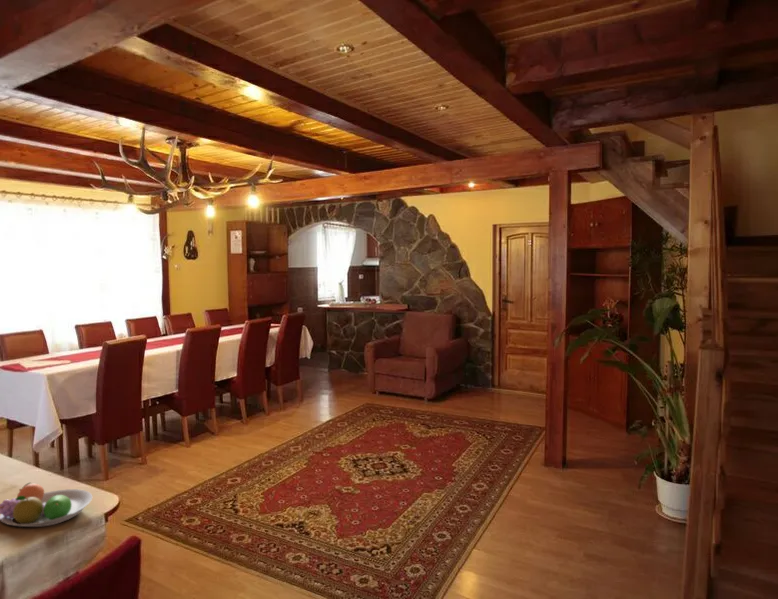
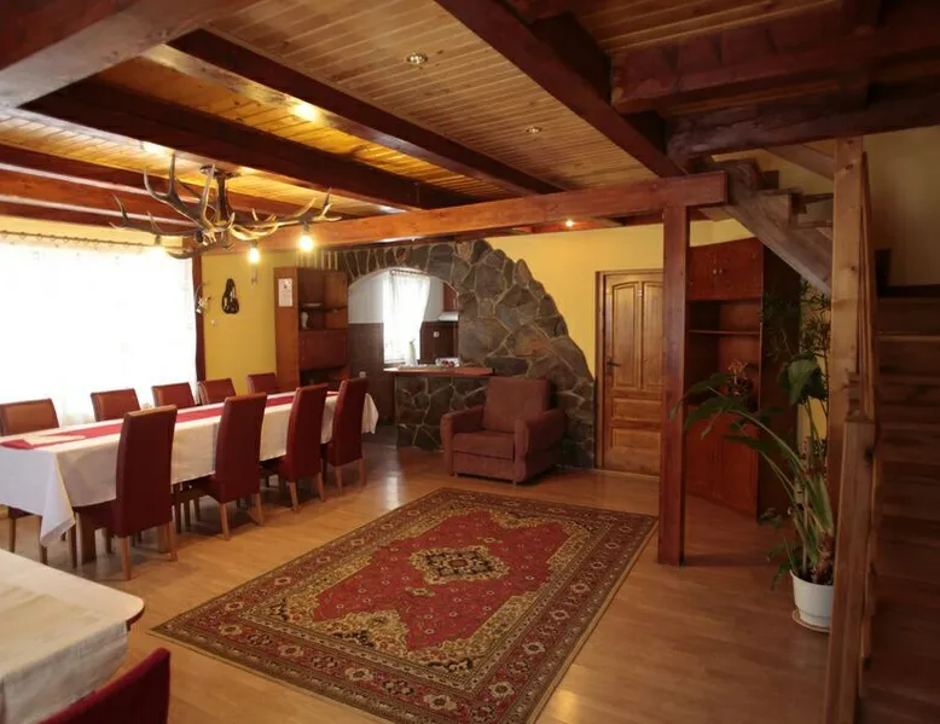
- fruit bowl (46, 499)
